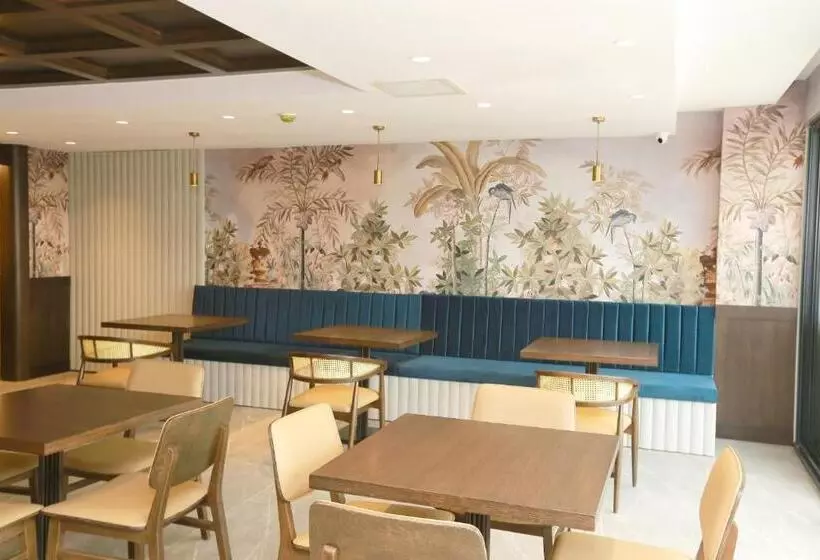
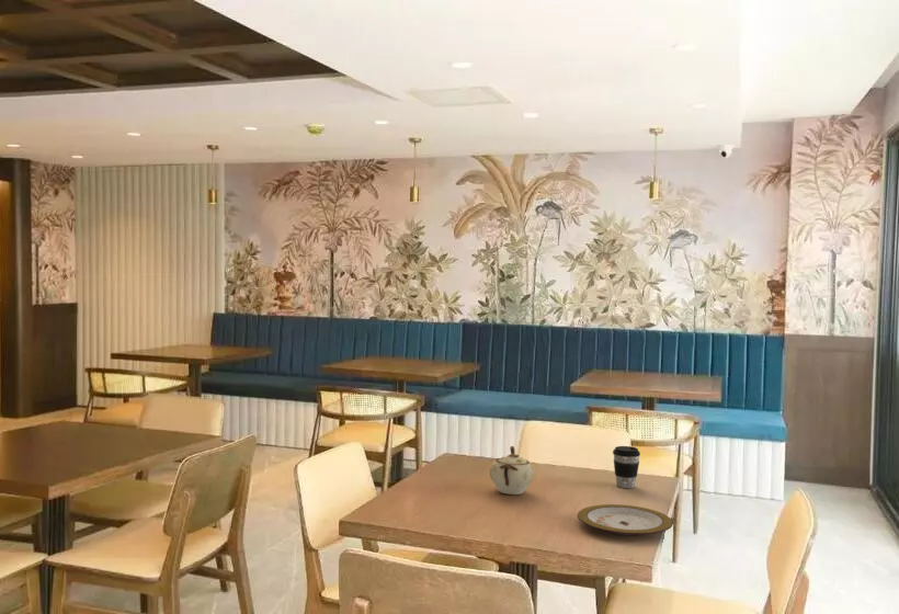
+ plate (624, 521)
+ sugar bowl (511, 468)
+ coffee cup (626, 467)
